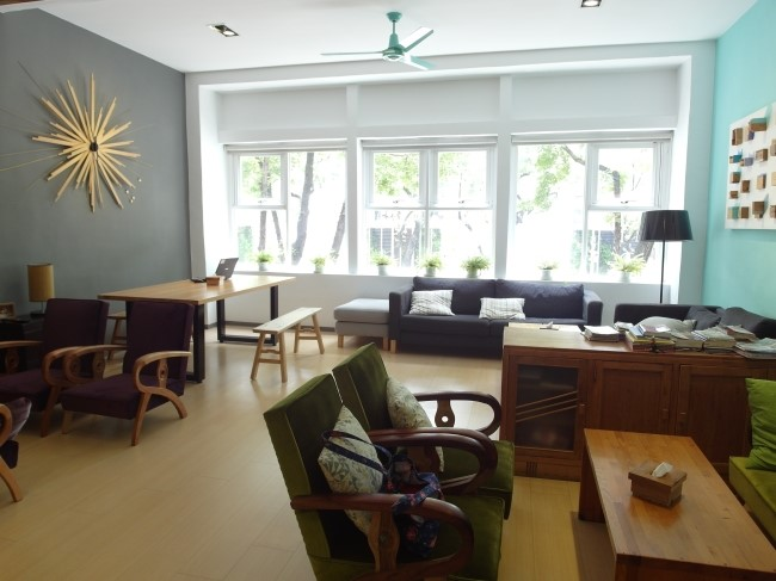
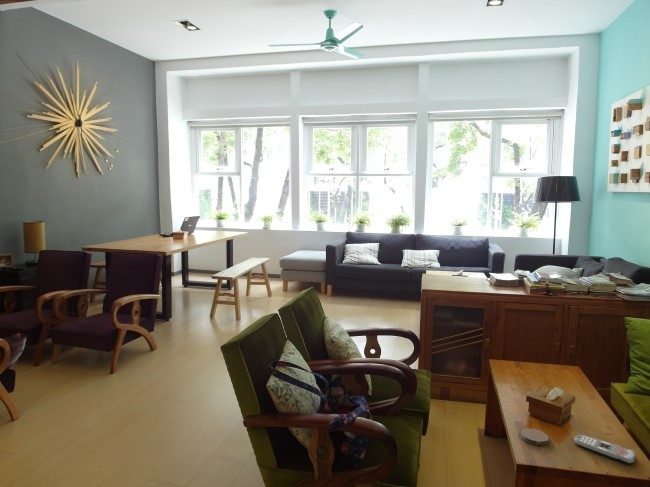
+ remote control (603, 448)
+ coaster (534, 436)
